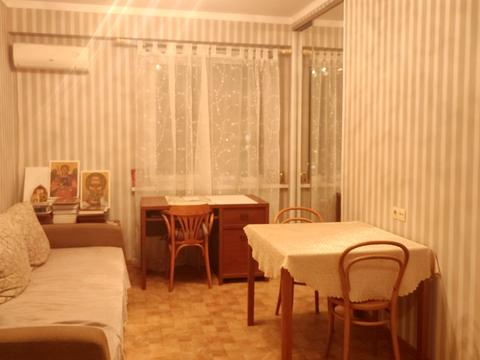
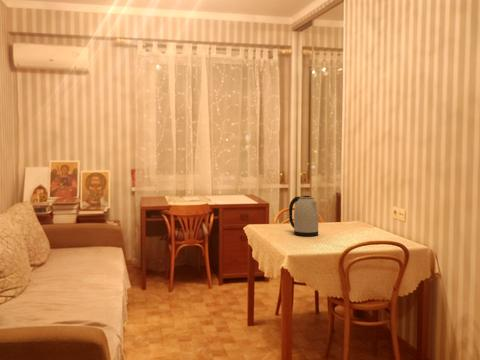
+ kettle (302, 214)
